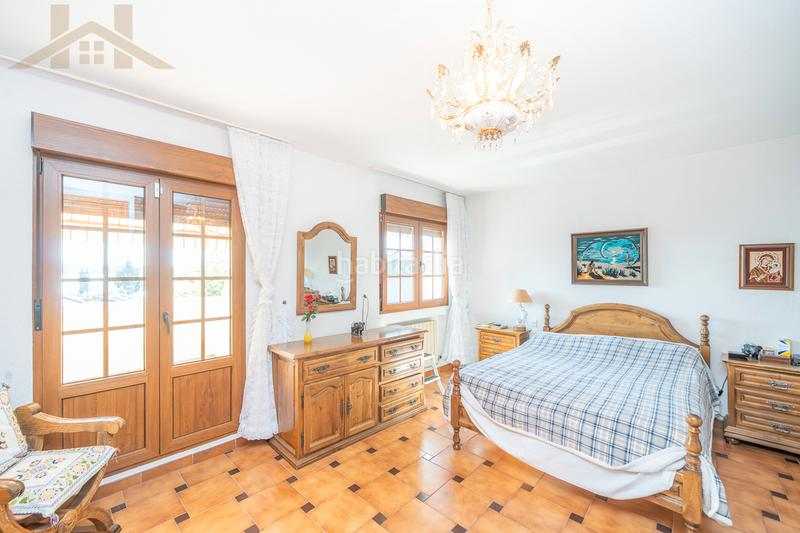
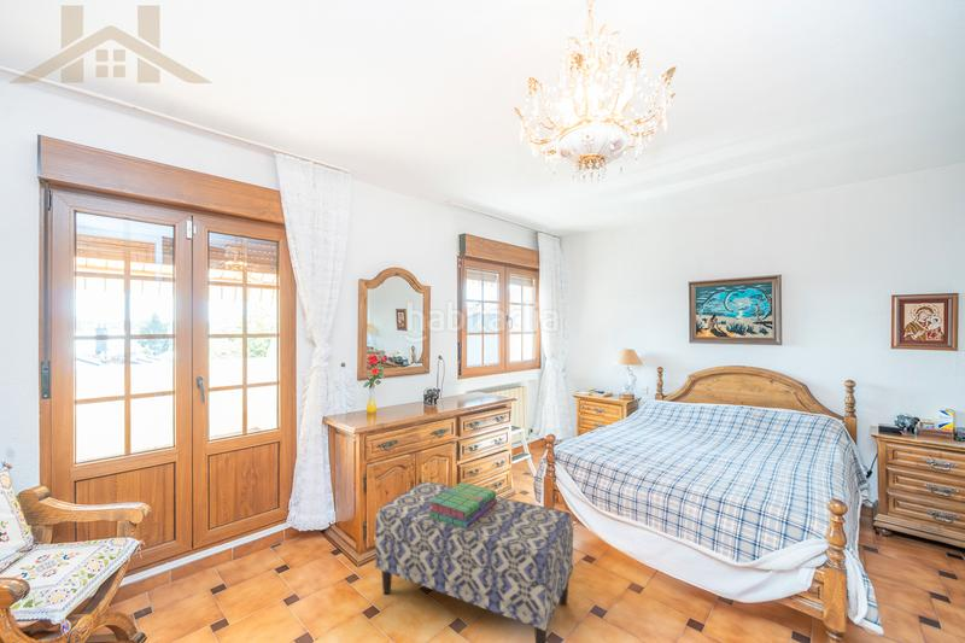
+ stack of books (463, 502)
+ bench (473, 554)
